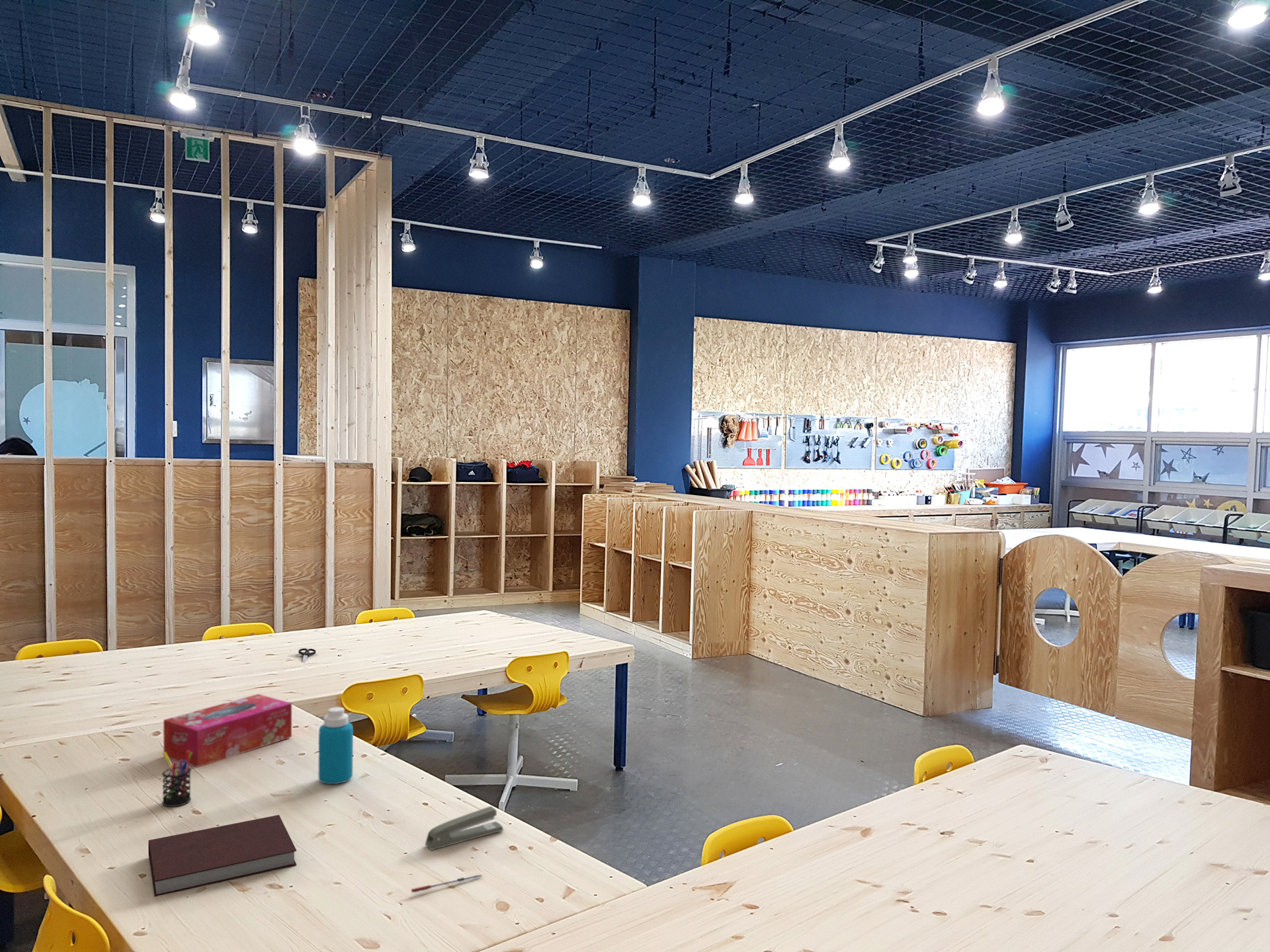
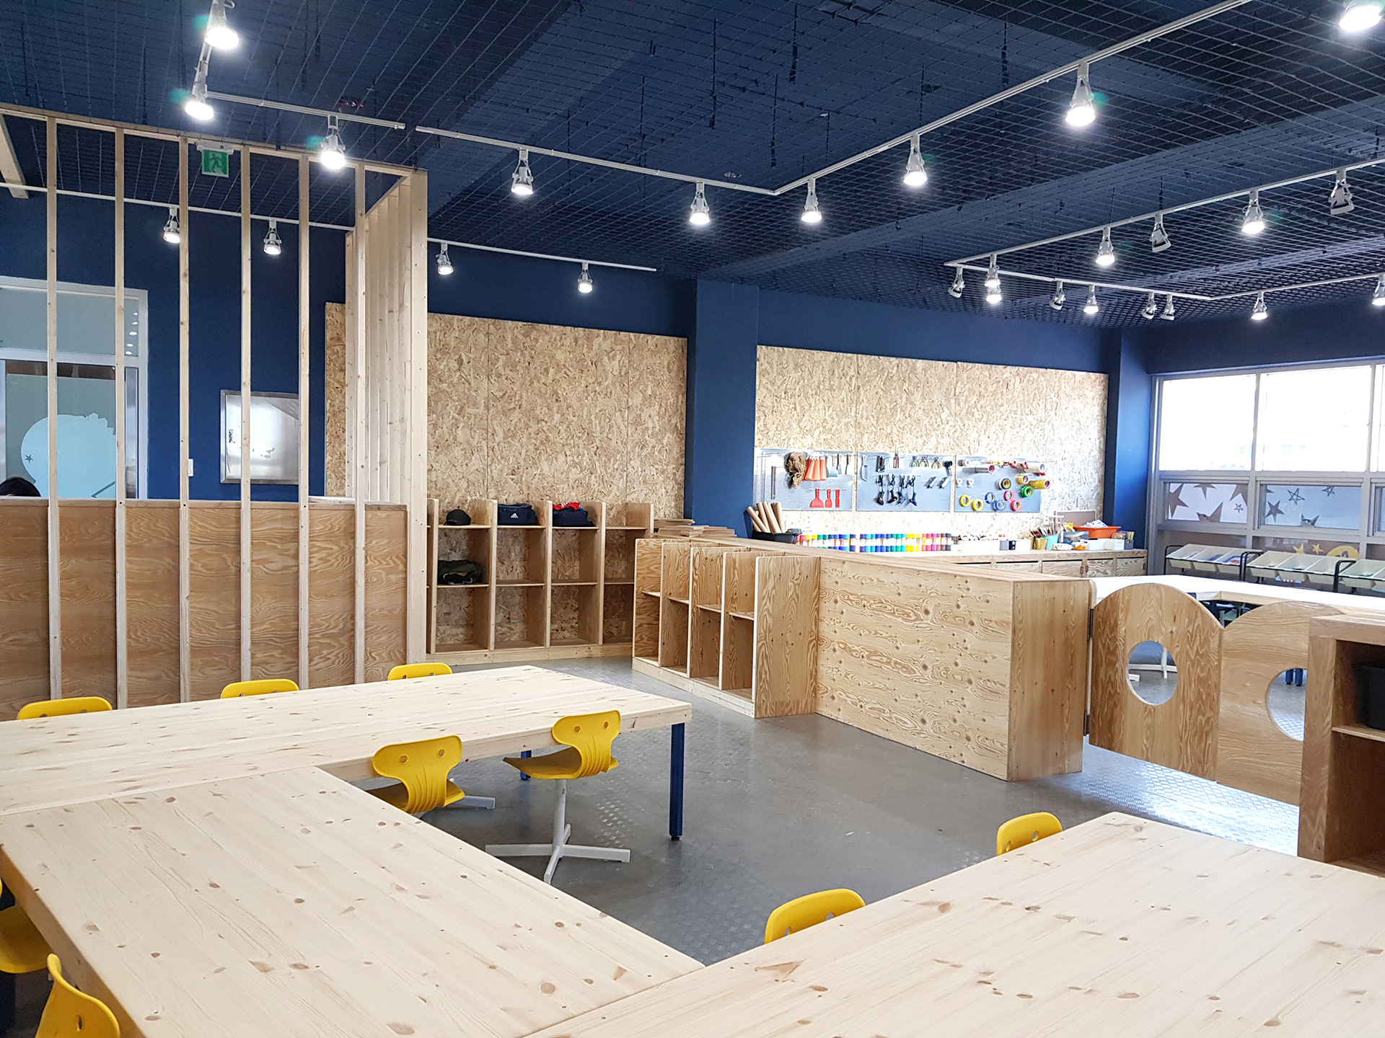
- pen holder (180, 774)
- pen (447, 882)
- scissors (306, 656)
- stapler (465, 826)
- tissue box (230, 729)
- bottle (335, 744)
- notebook (222, 852)
